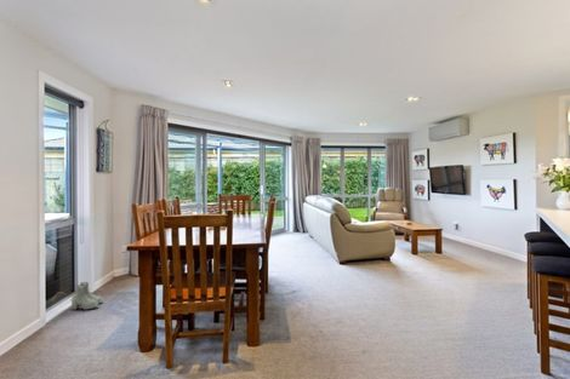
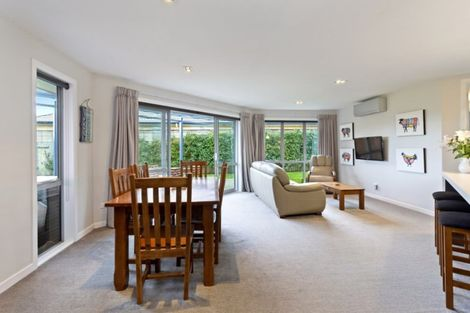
- boots (86, 294)
